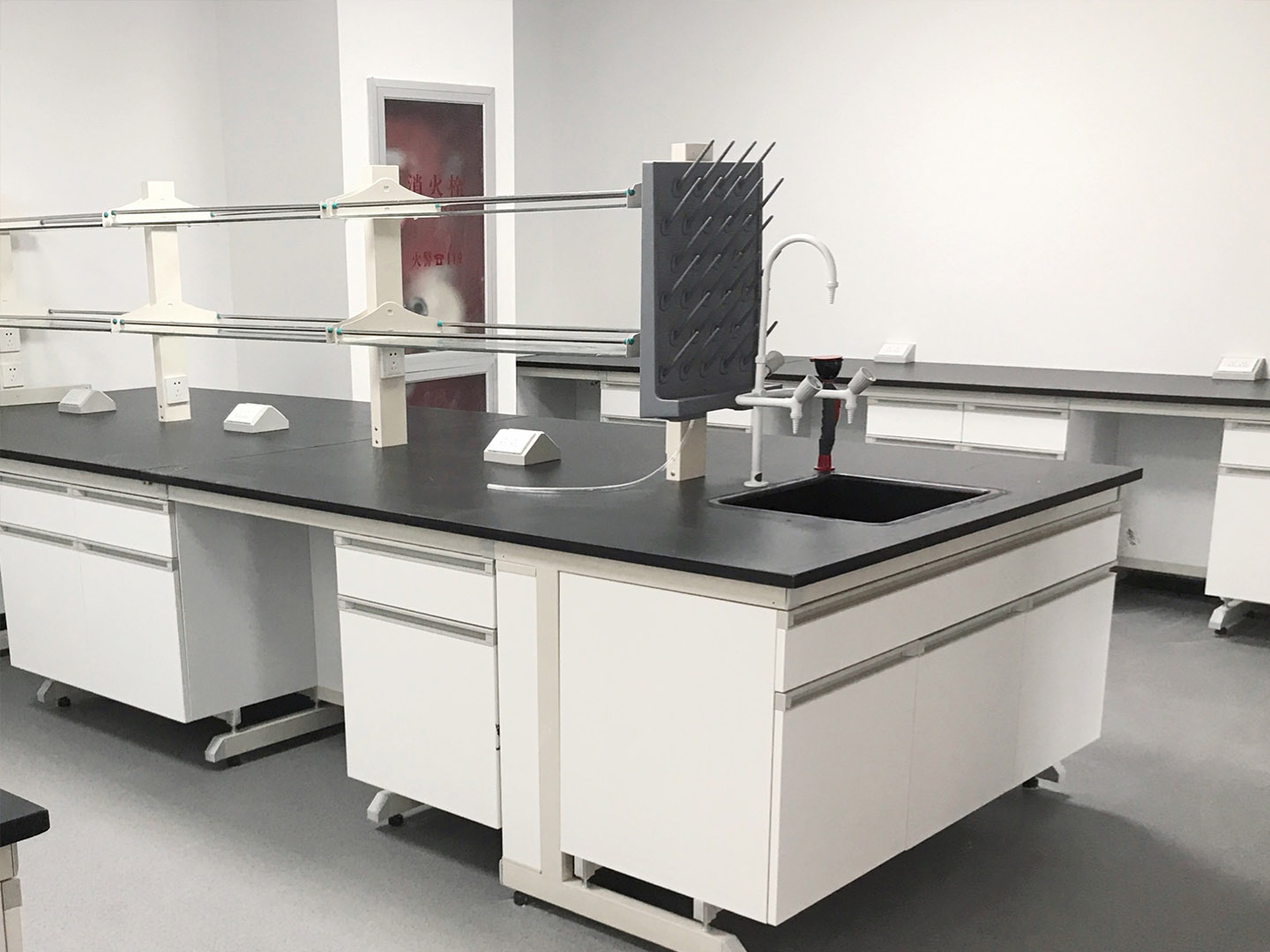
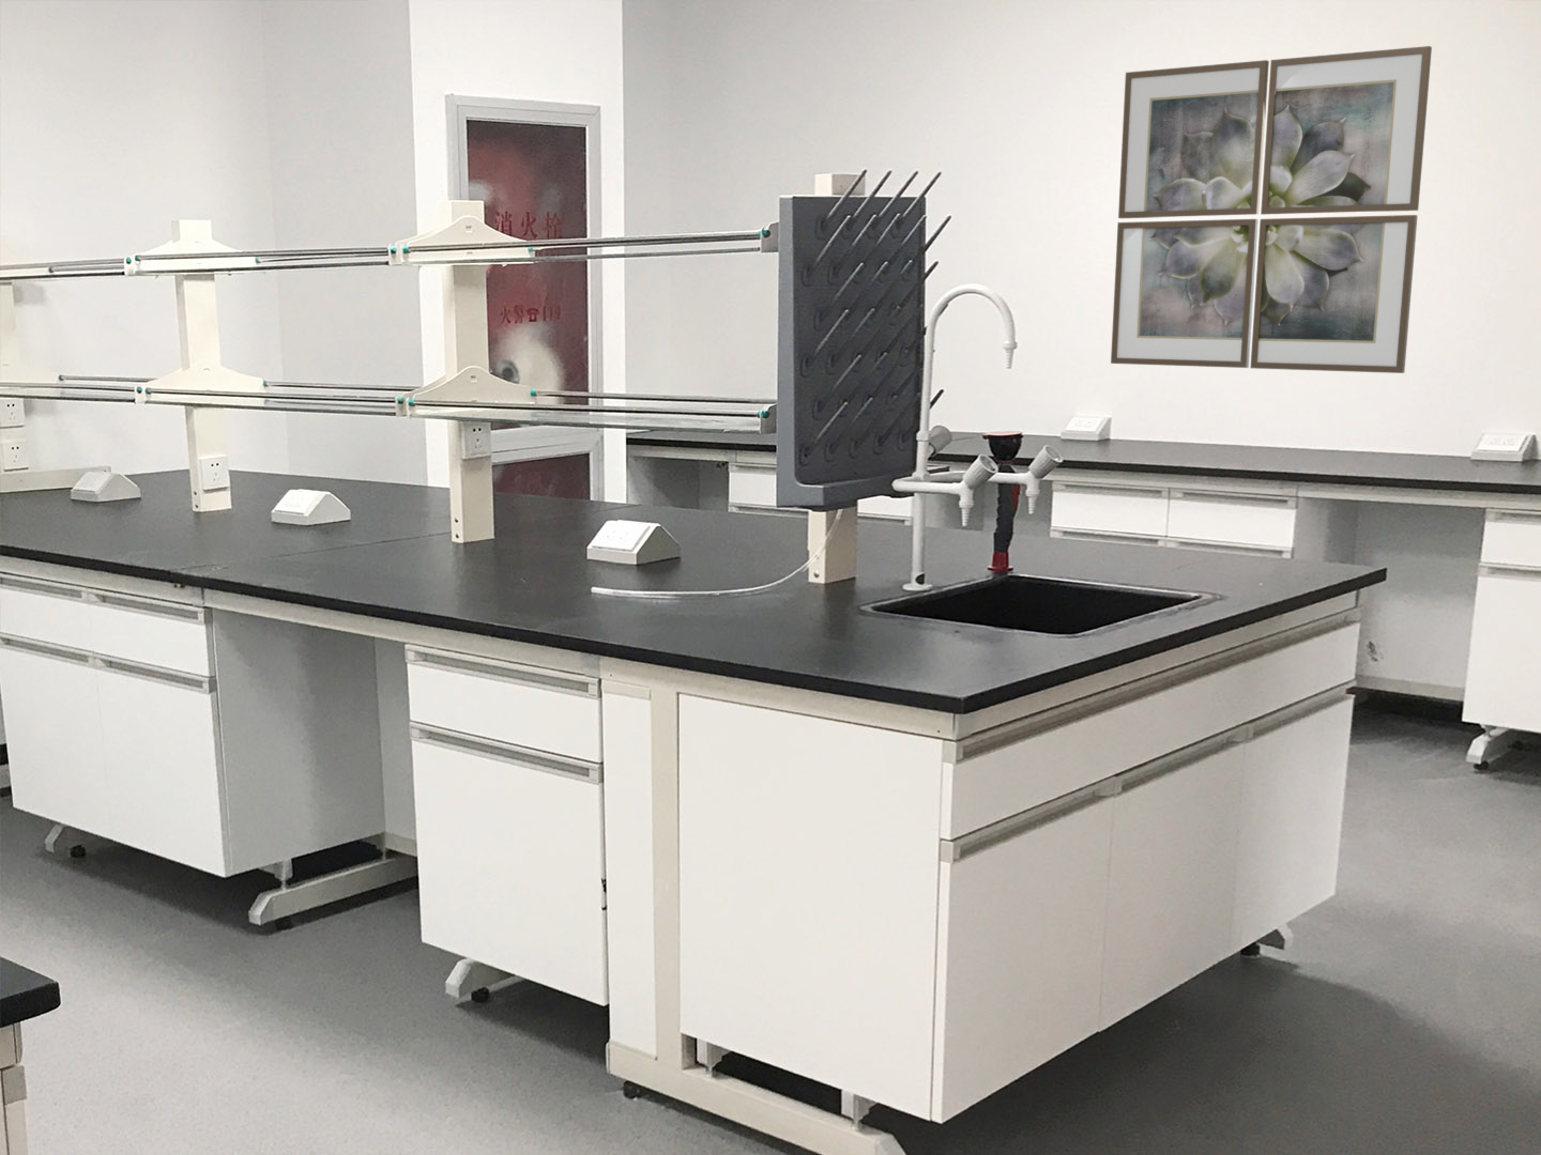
+ wall art (1261, 214)
